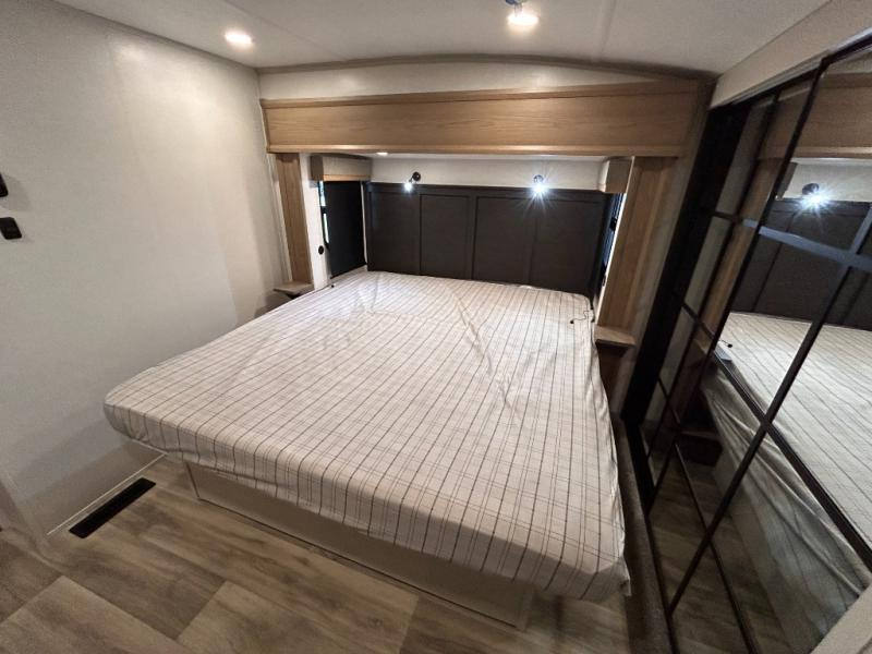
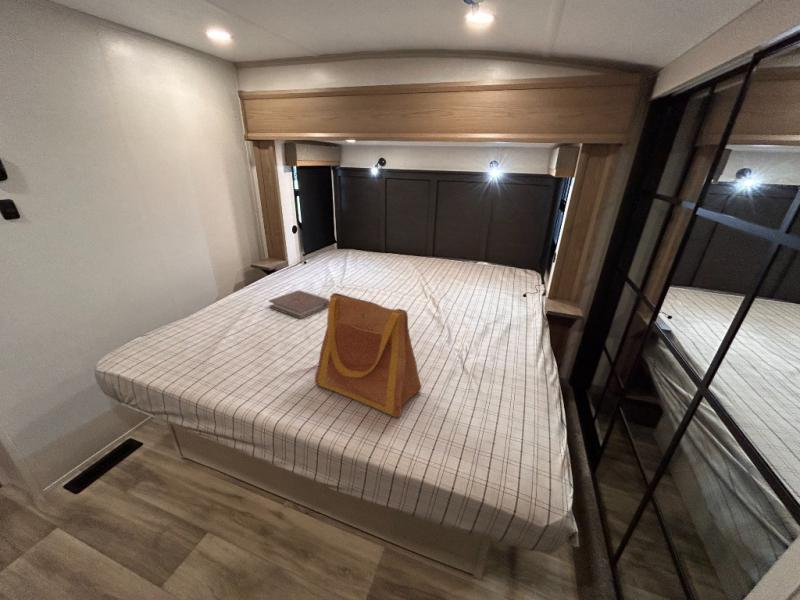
+ book (300, 303)
+ tote bag (367, 347)
